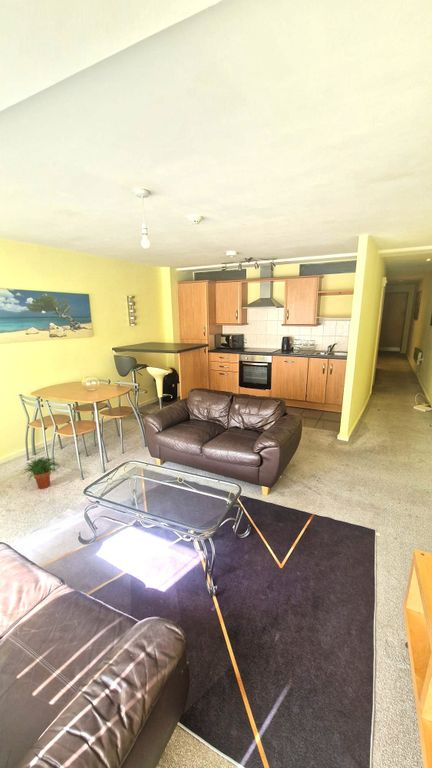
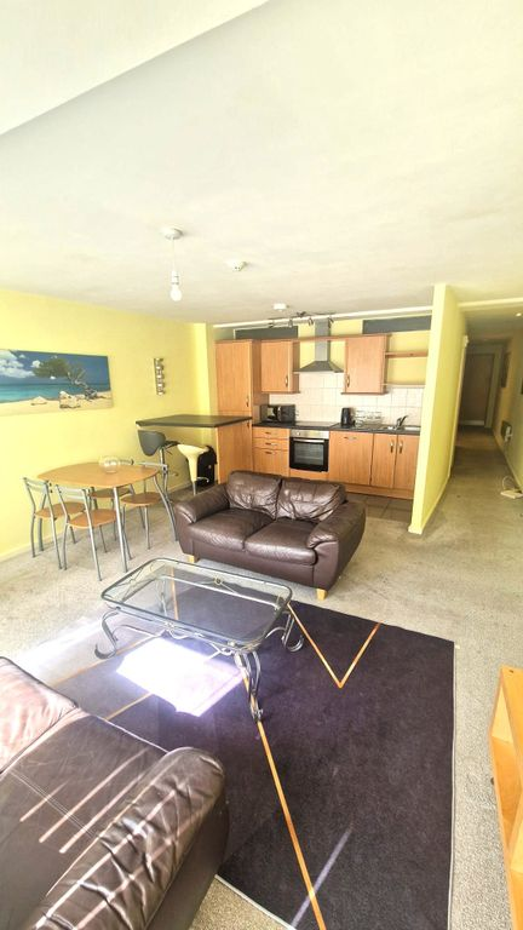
- potted plant (42, 472)
